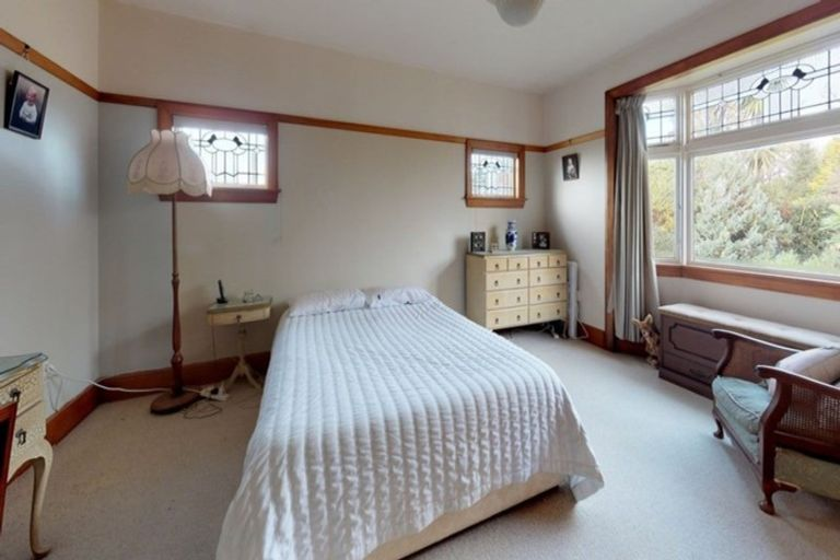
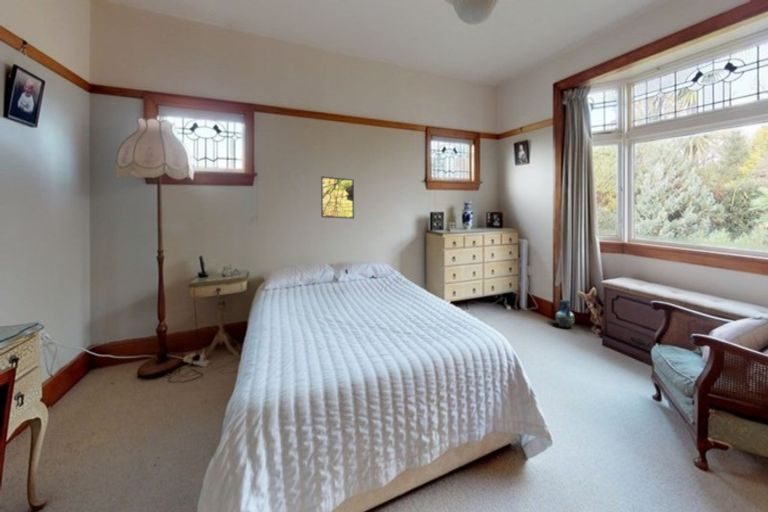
+ vase (564, 313)
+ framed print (338, 197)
